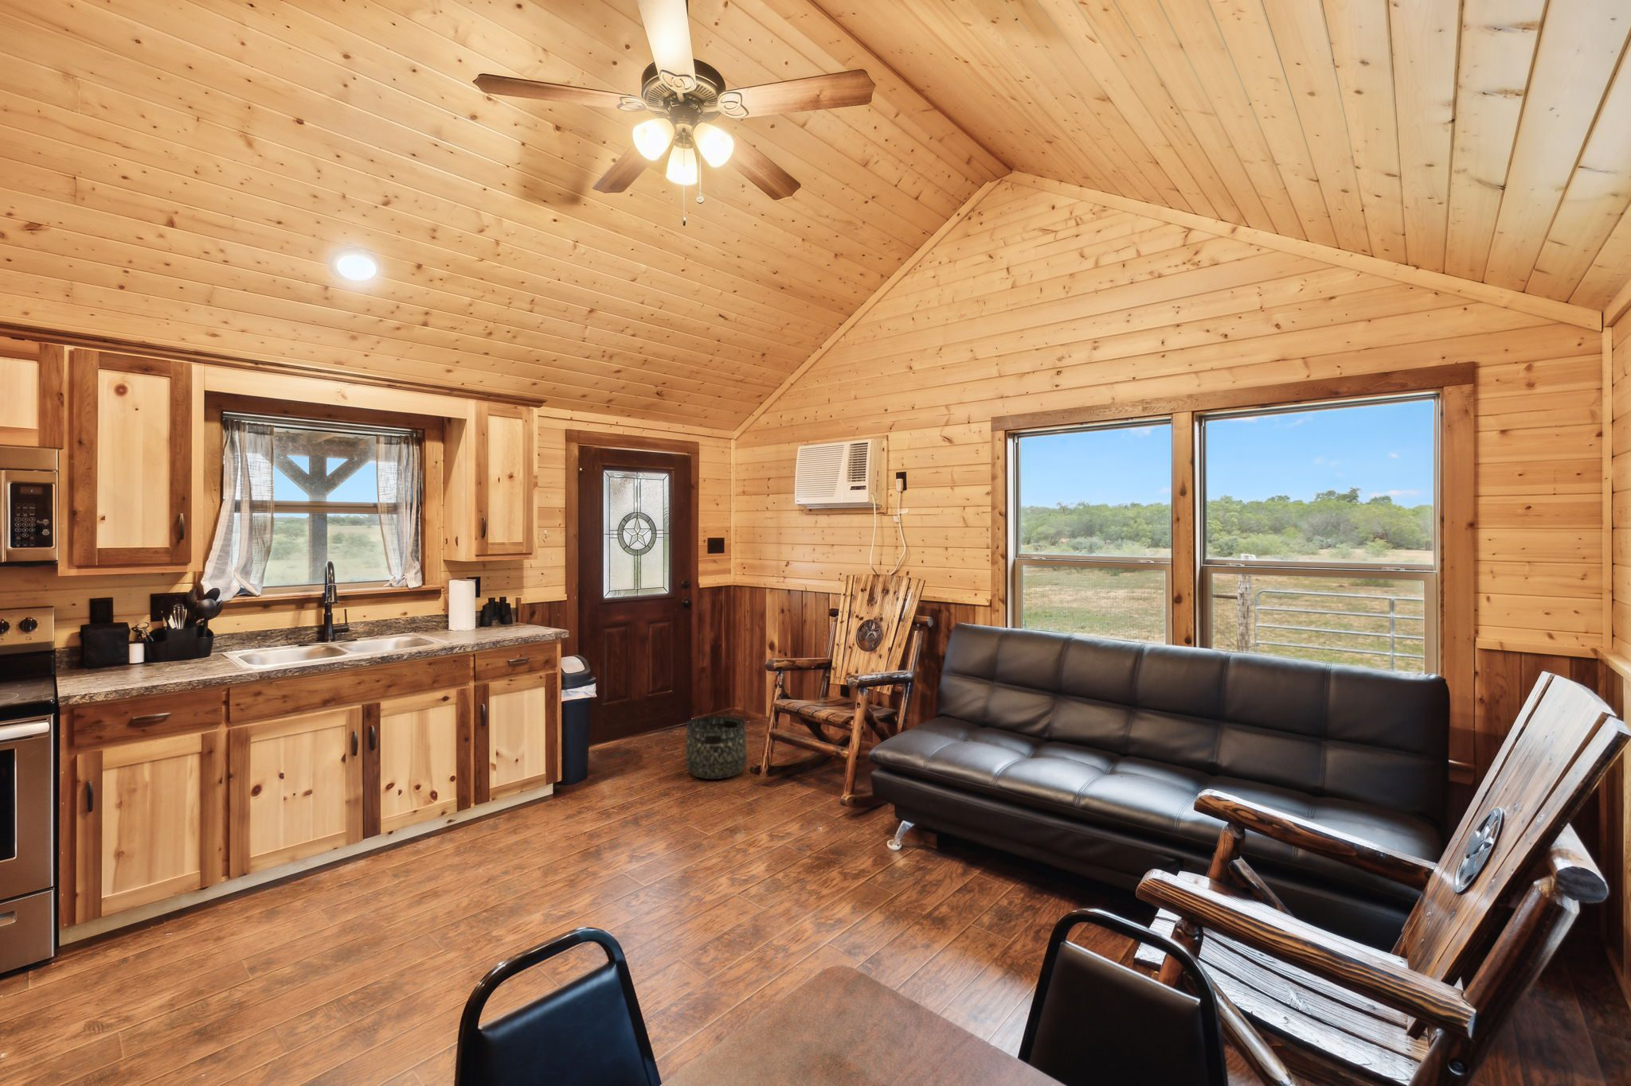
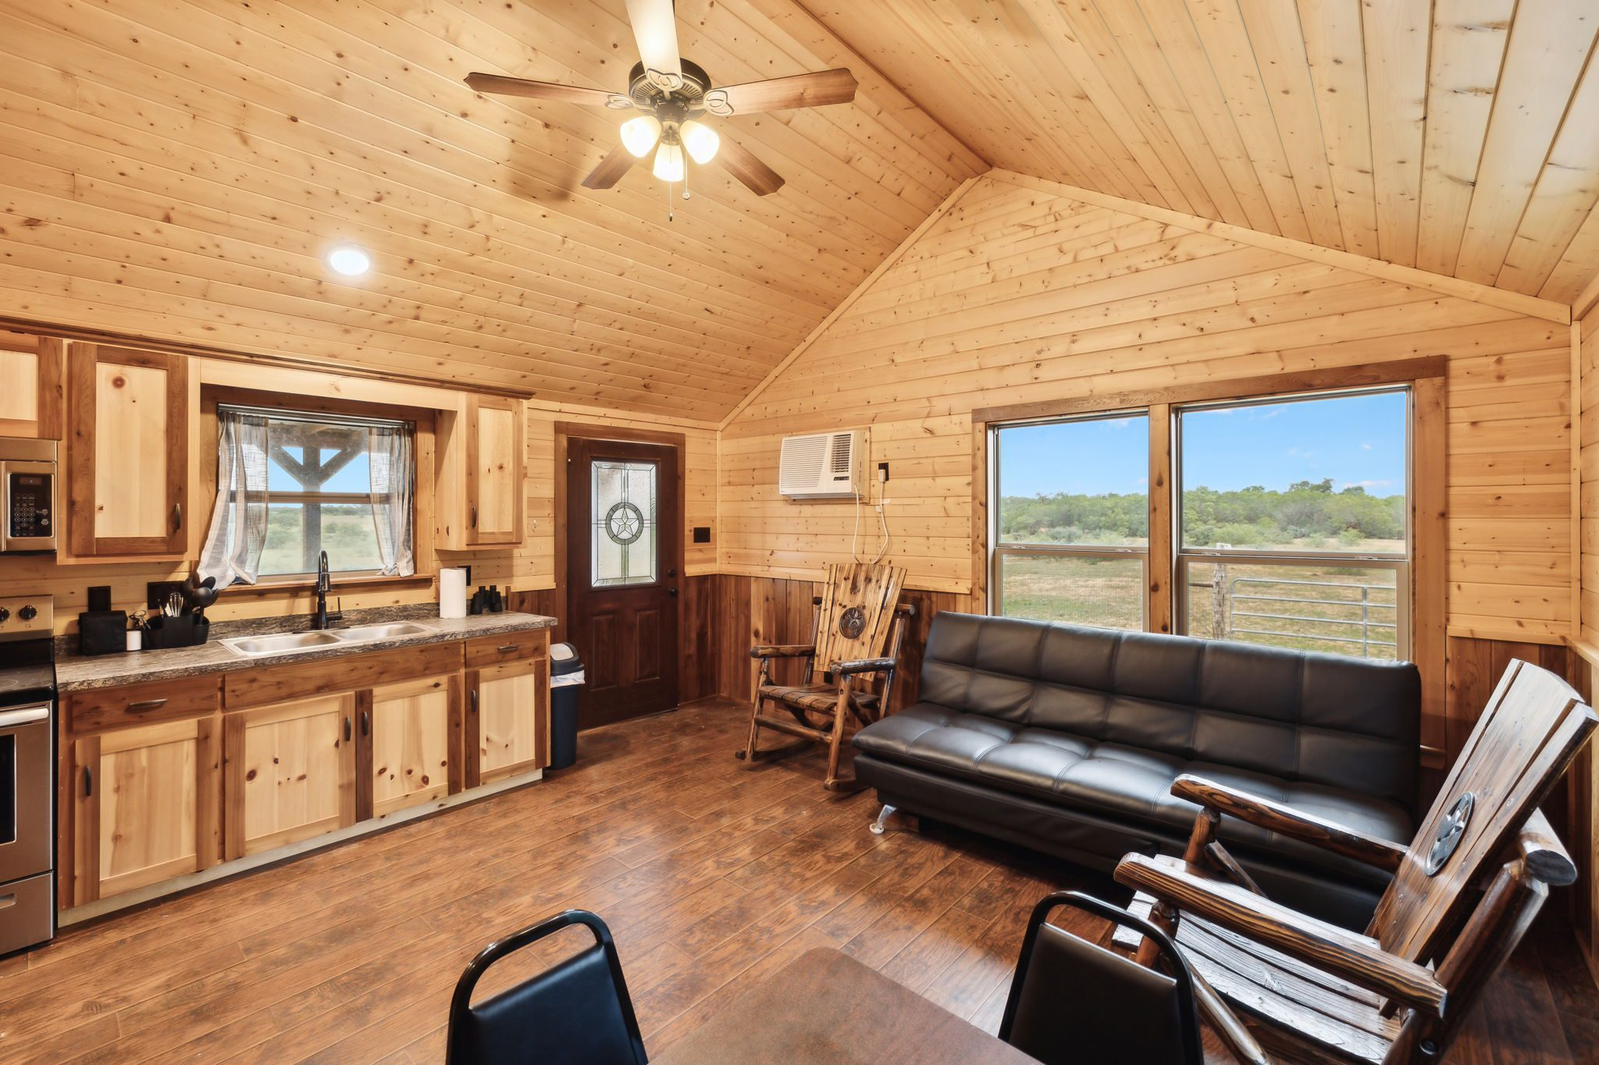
- basket (715, 747)
